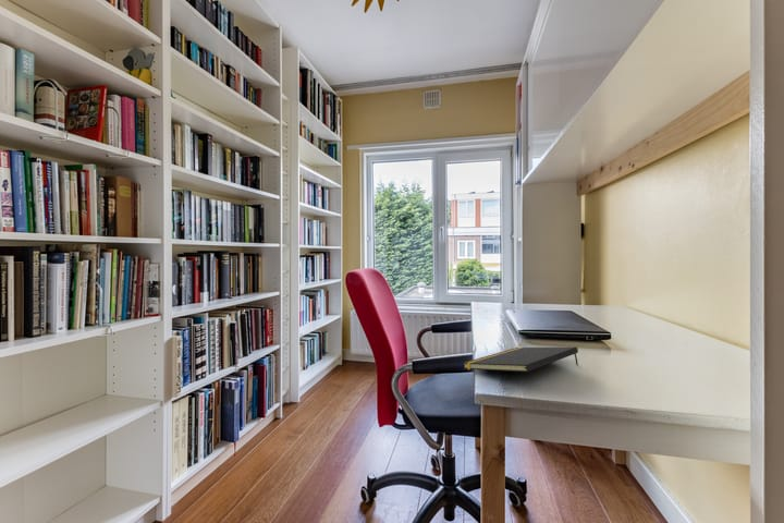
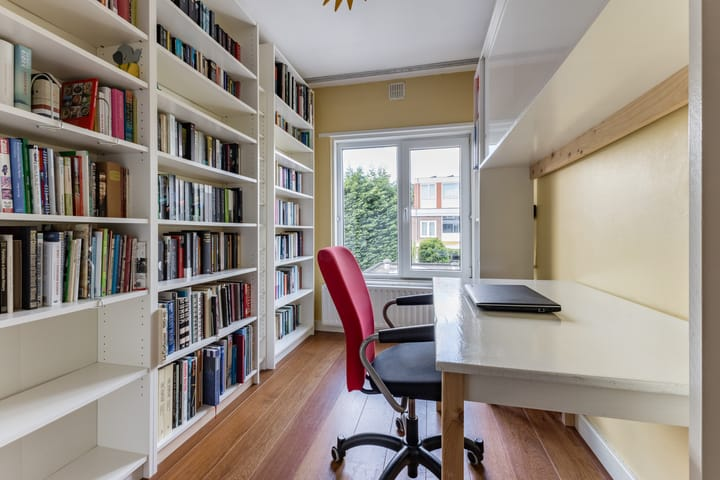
- notepad (520, 357)
